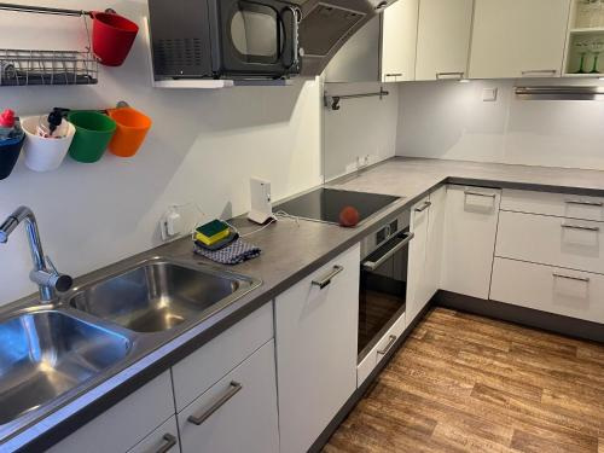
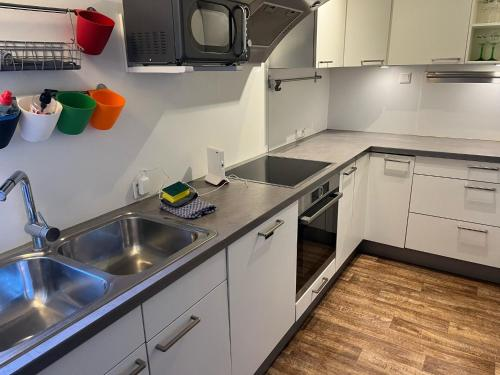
- fruit (348, 216)
